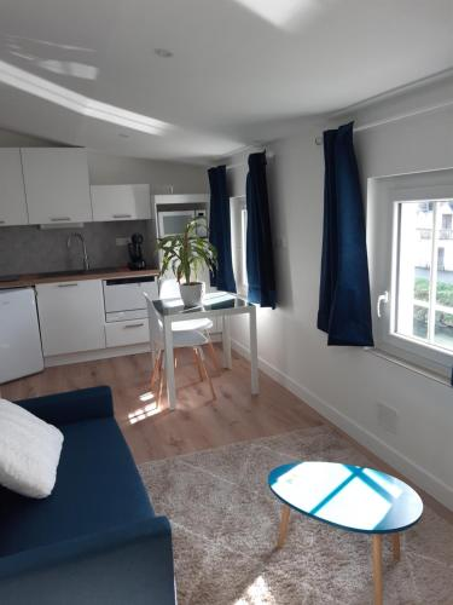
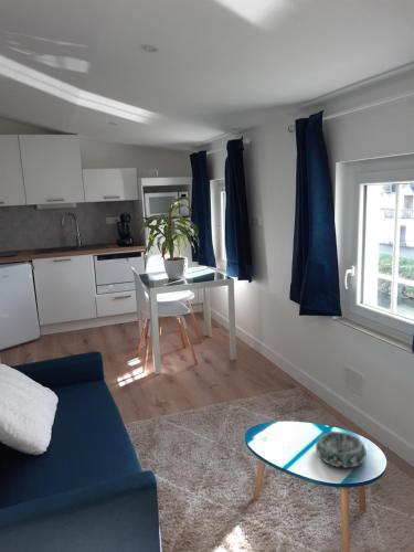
+ decorative bowl (340, 448)
